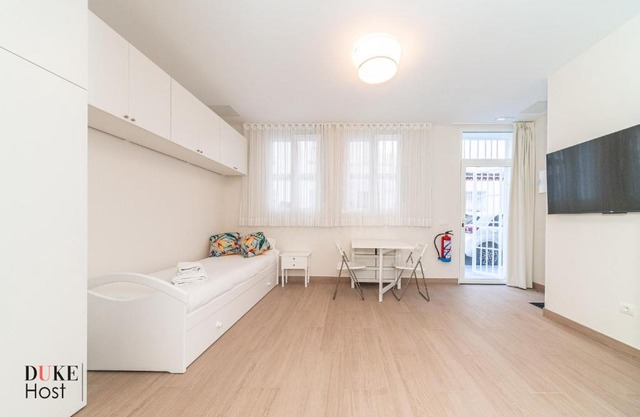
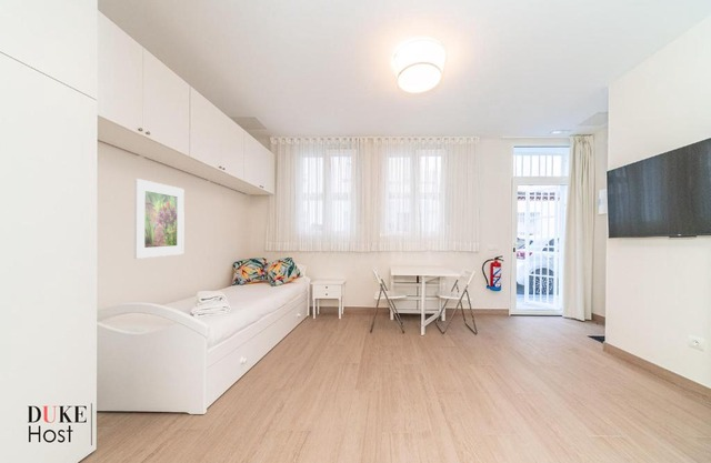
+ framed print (161, 220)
